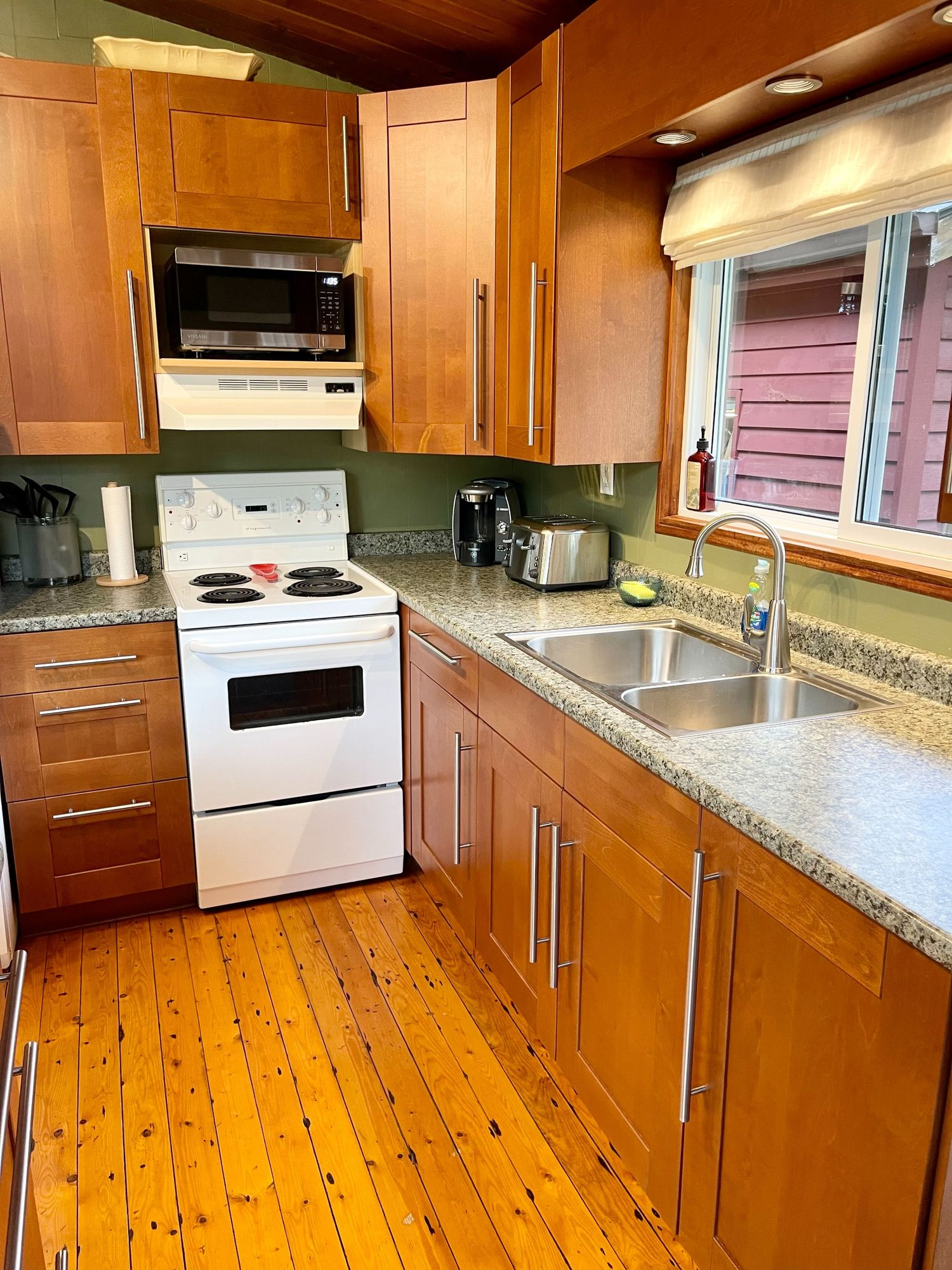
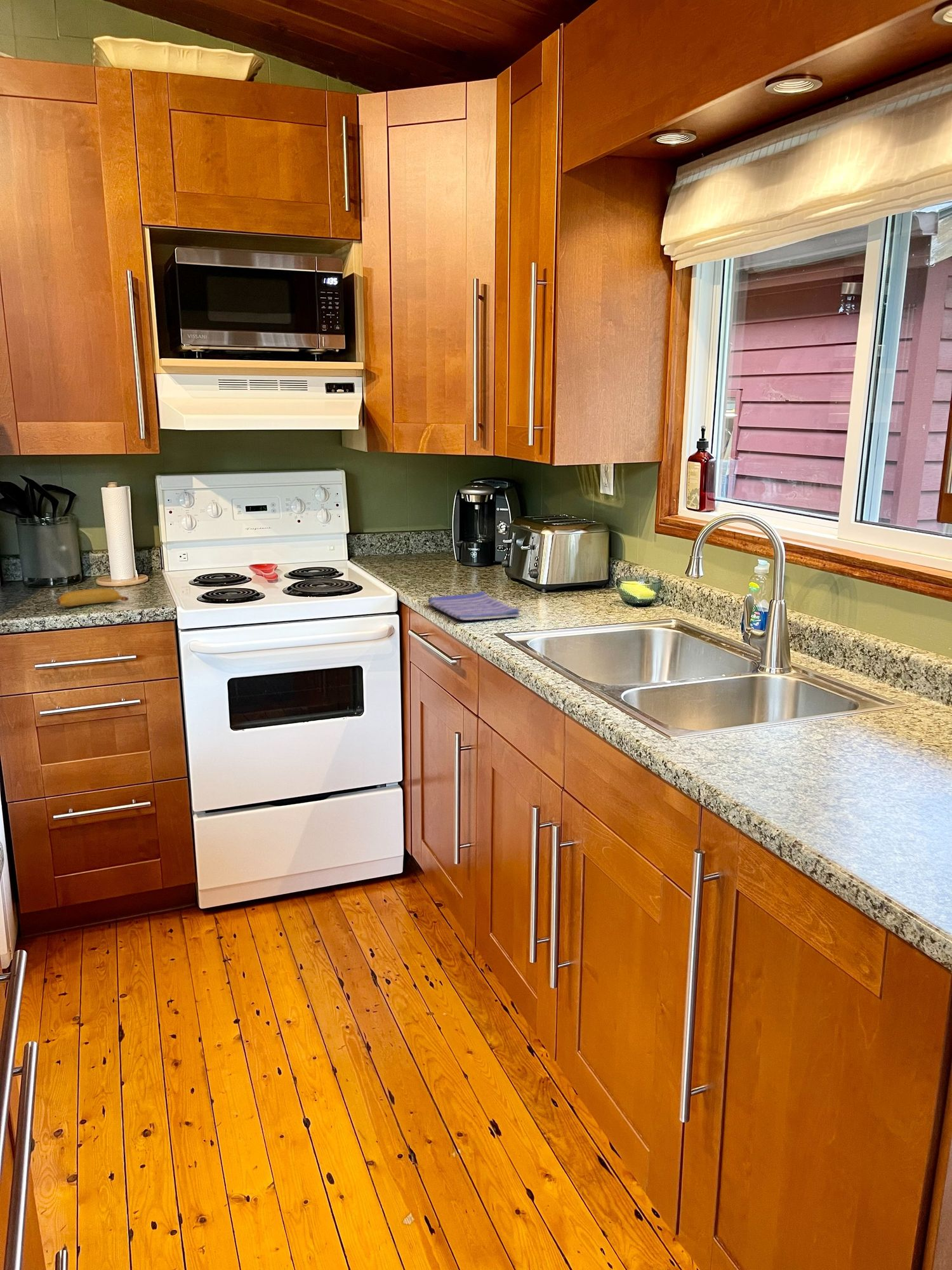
+ dish towel (472, 605)
+ banana (90, 598)
